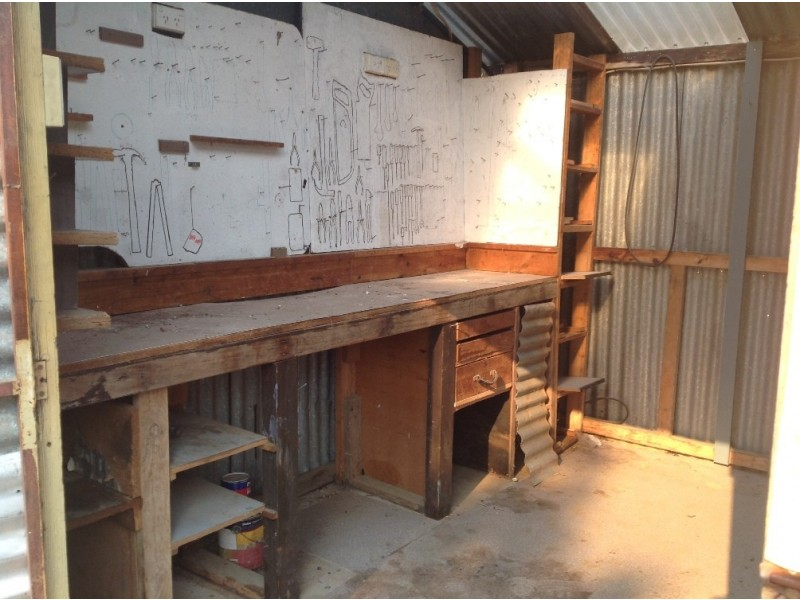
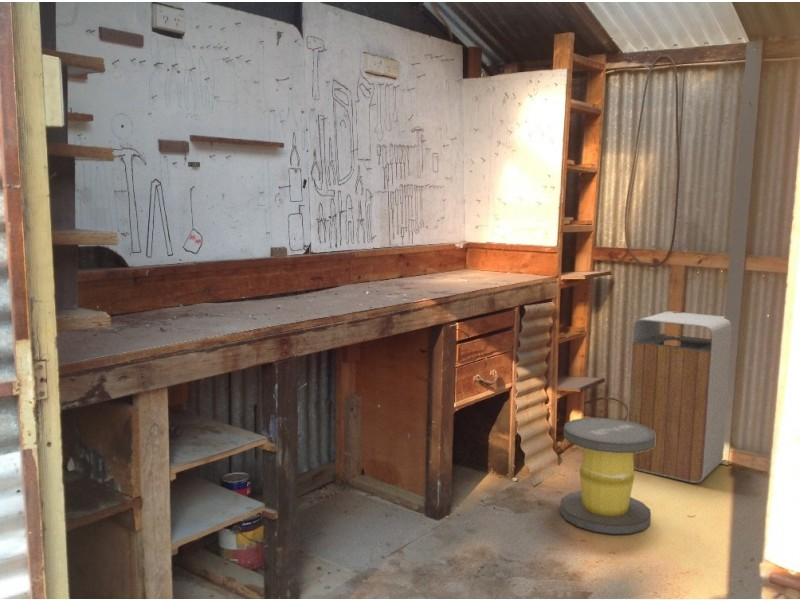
+ stool (606, 473)
+ trash can (680, 392)
